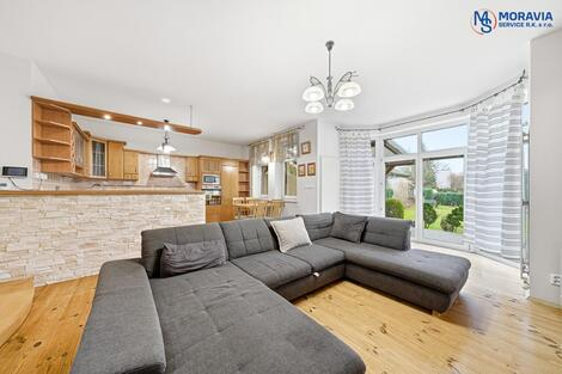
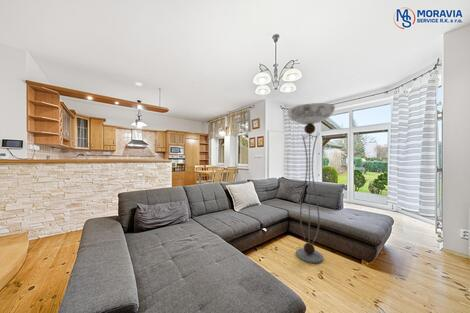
+ floor lamp (309, 182)
